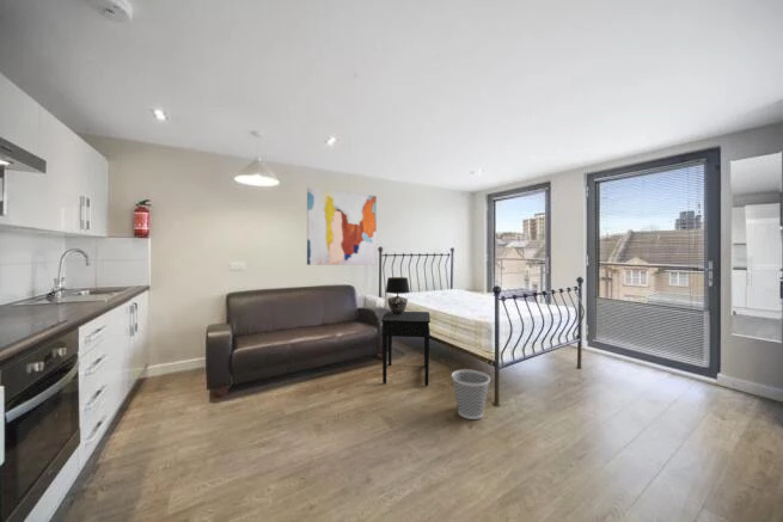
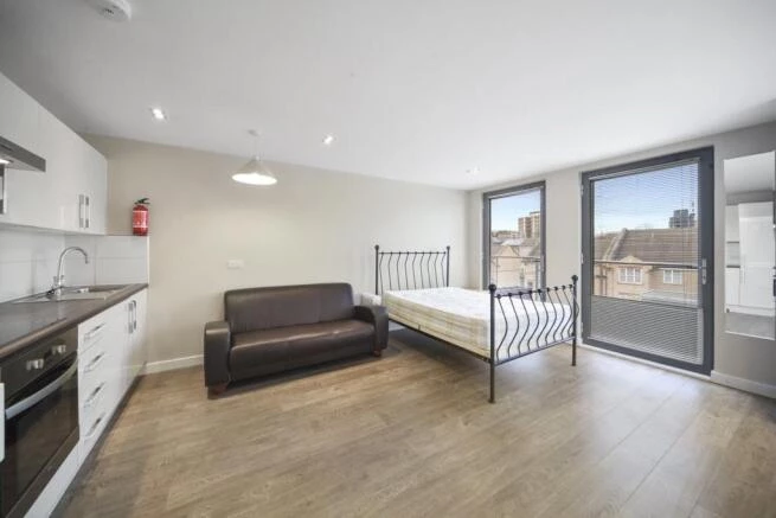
- wastebasket (470, 394)
- table lamp (397, 295)
- wall art (343, 228)
- side table (405, 336)
